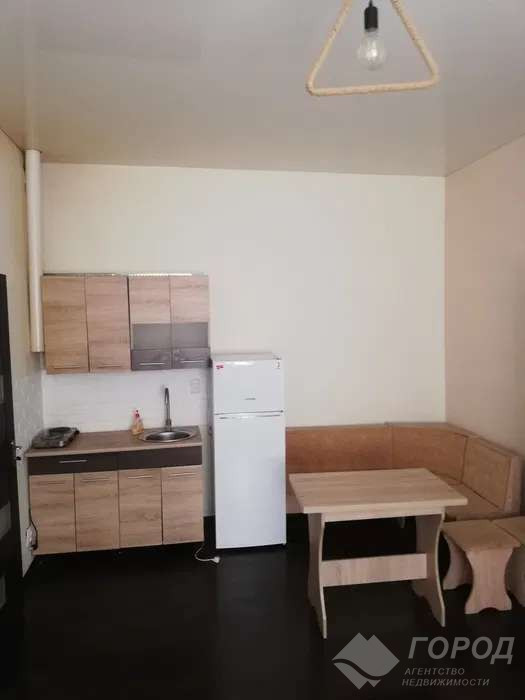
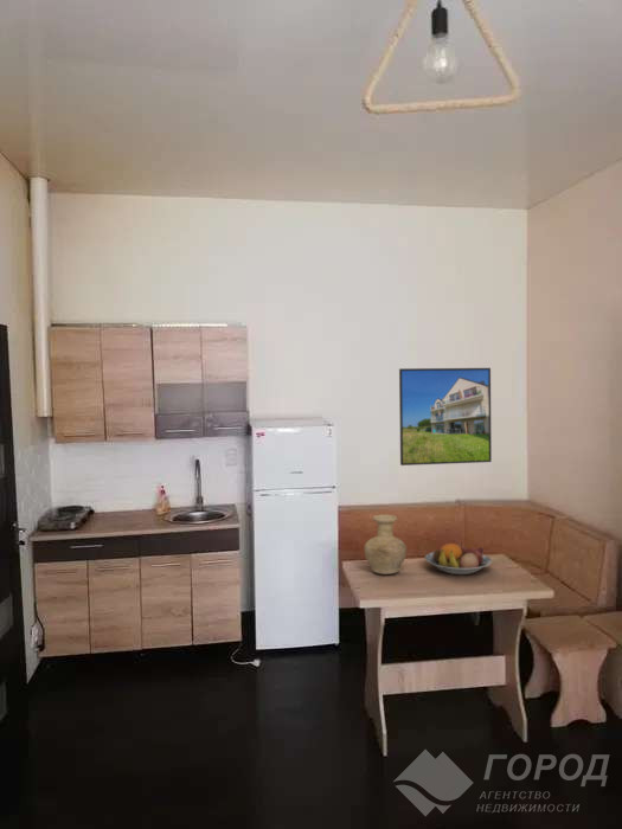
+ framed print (445, 416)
+ vase (385, 544)
+ fruit bowl (457, 555)
